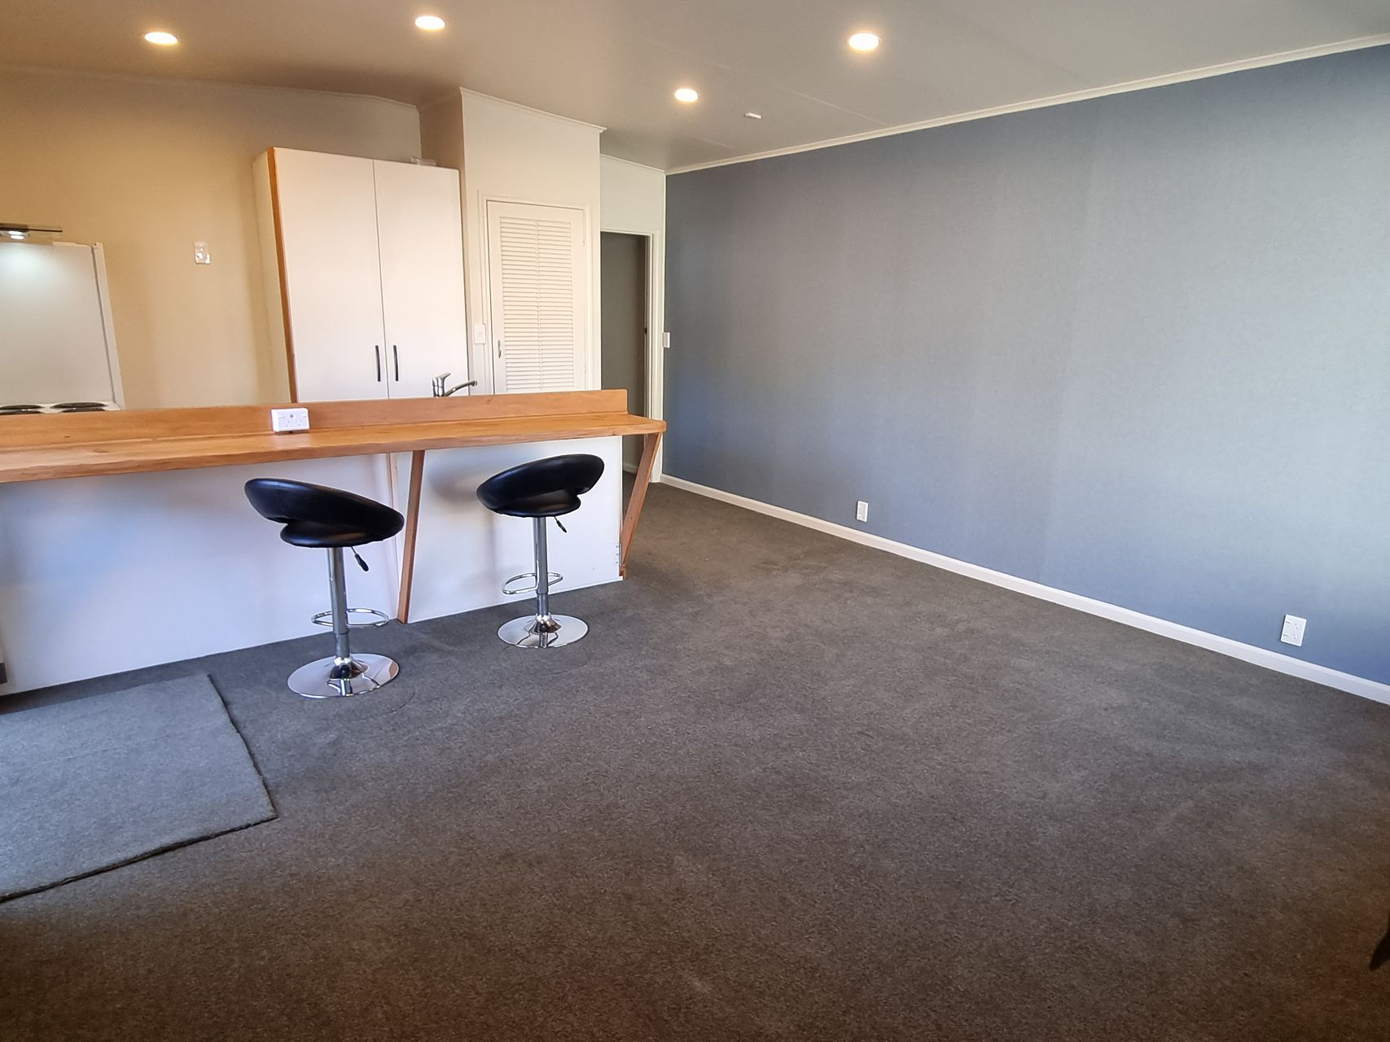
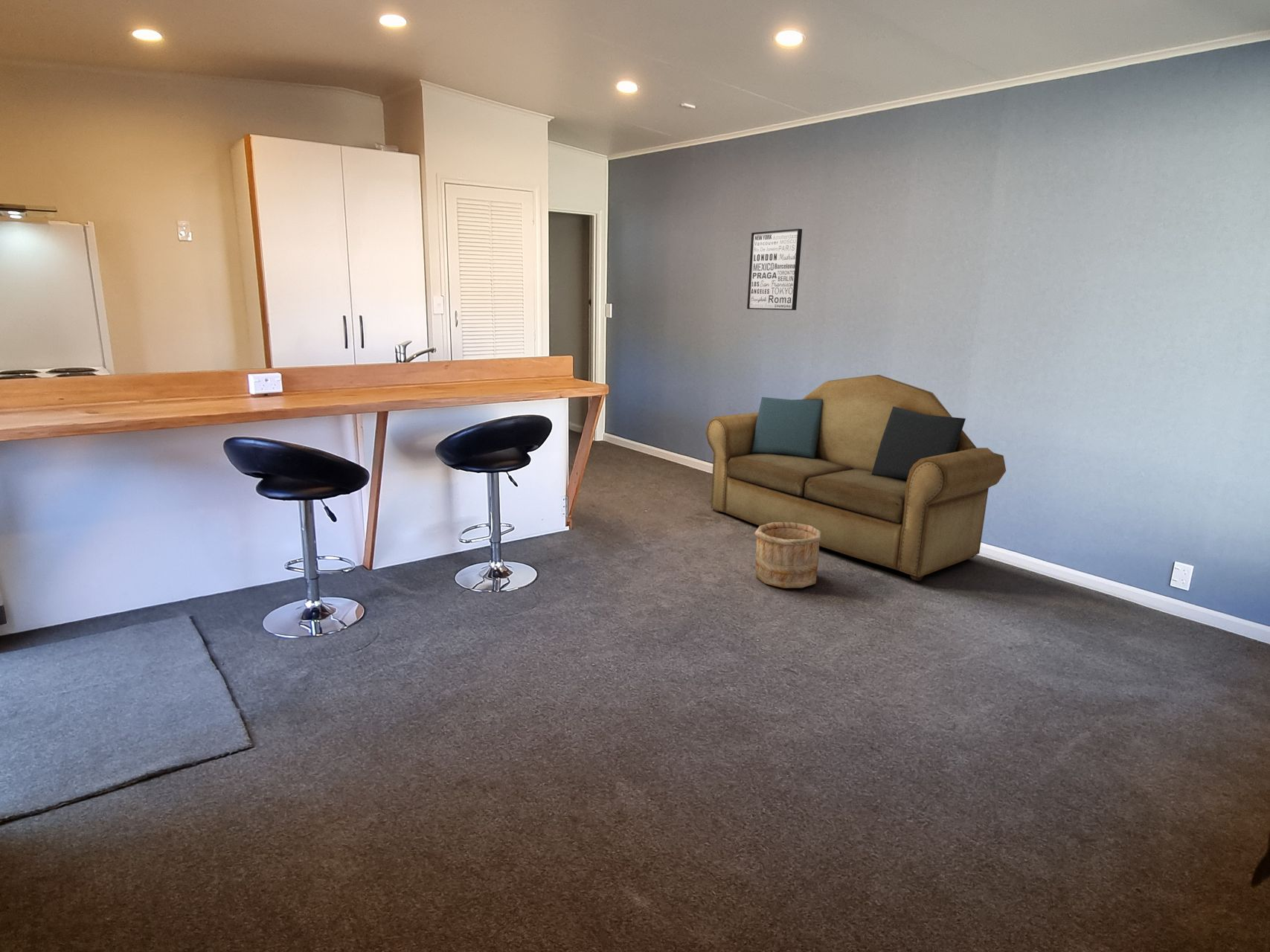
+ wooden bucket (787, 554)
+ wall art (773, 271)
+ sofa (843, 456)
